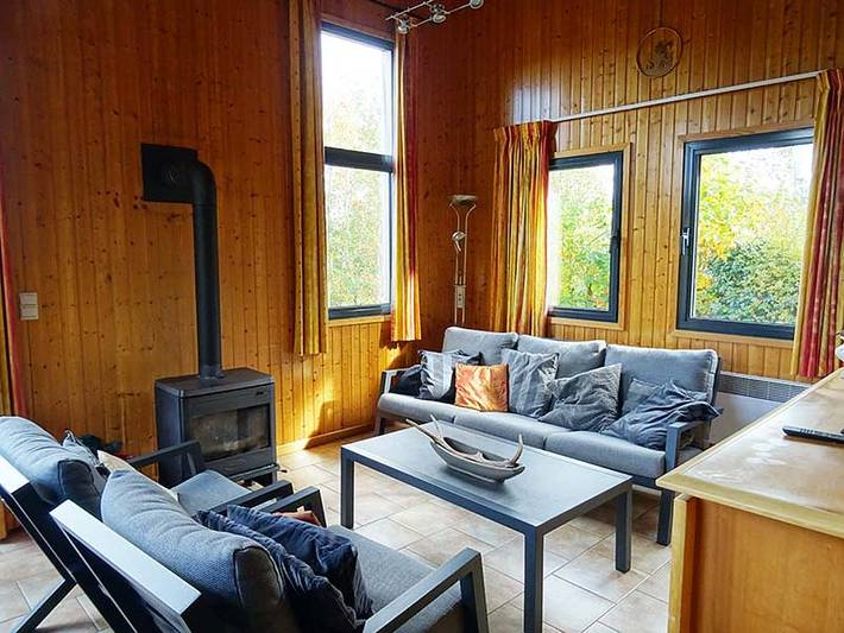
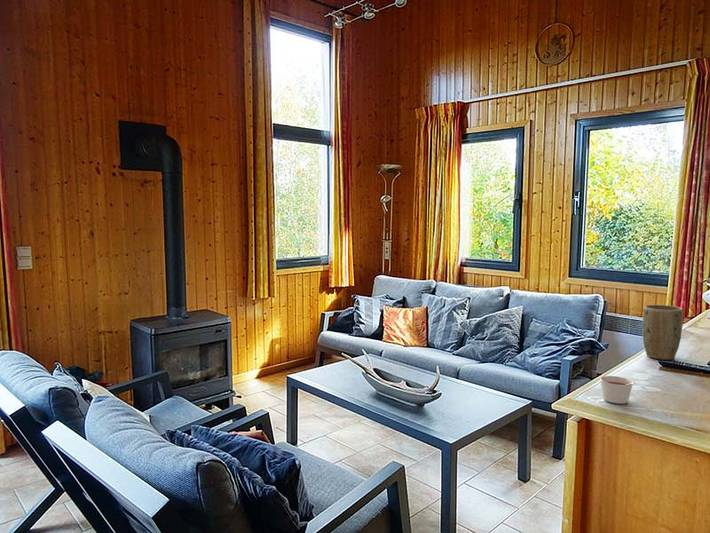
+ plant pot (661, 332)
+ candle (616, 390)
